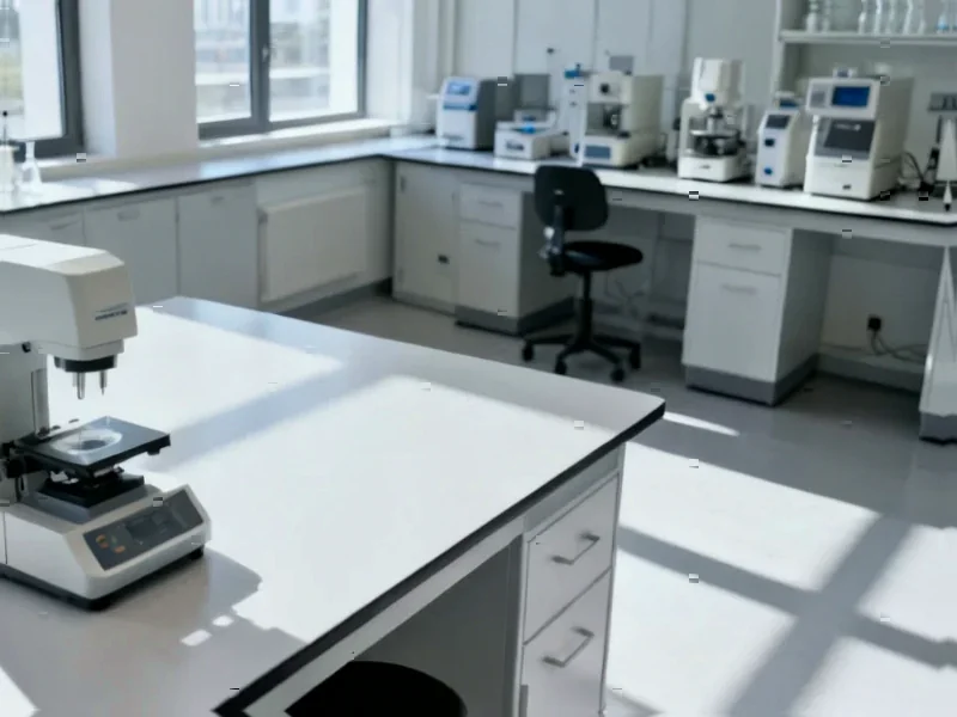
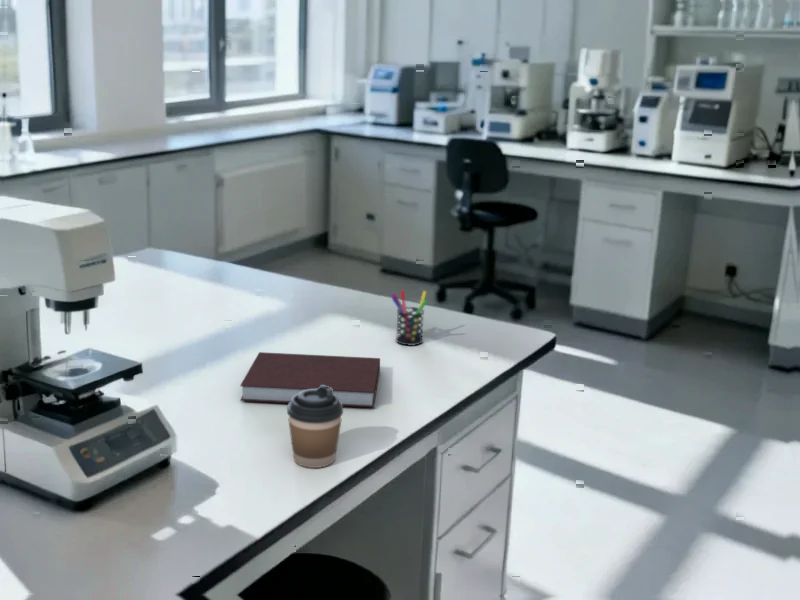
+ notebook (313, 378)
+ pen holder (411, 315)
+ coffee cup (315, 425)
